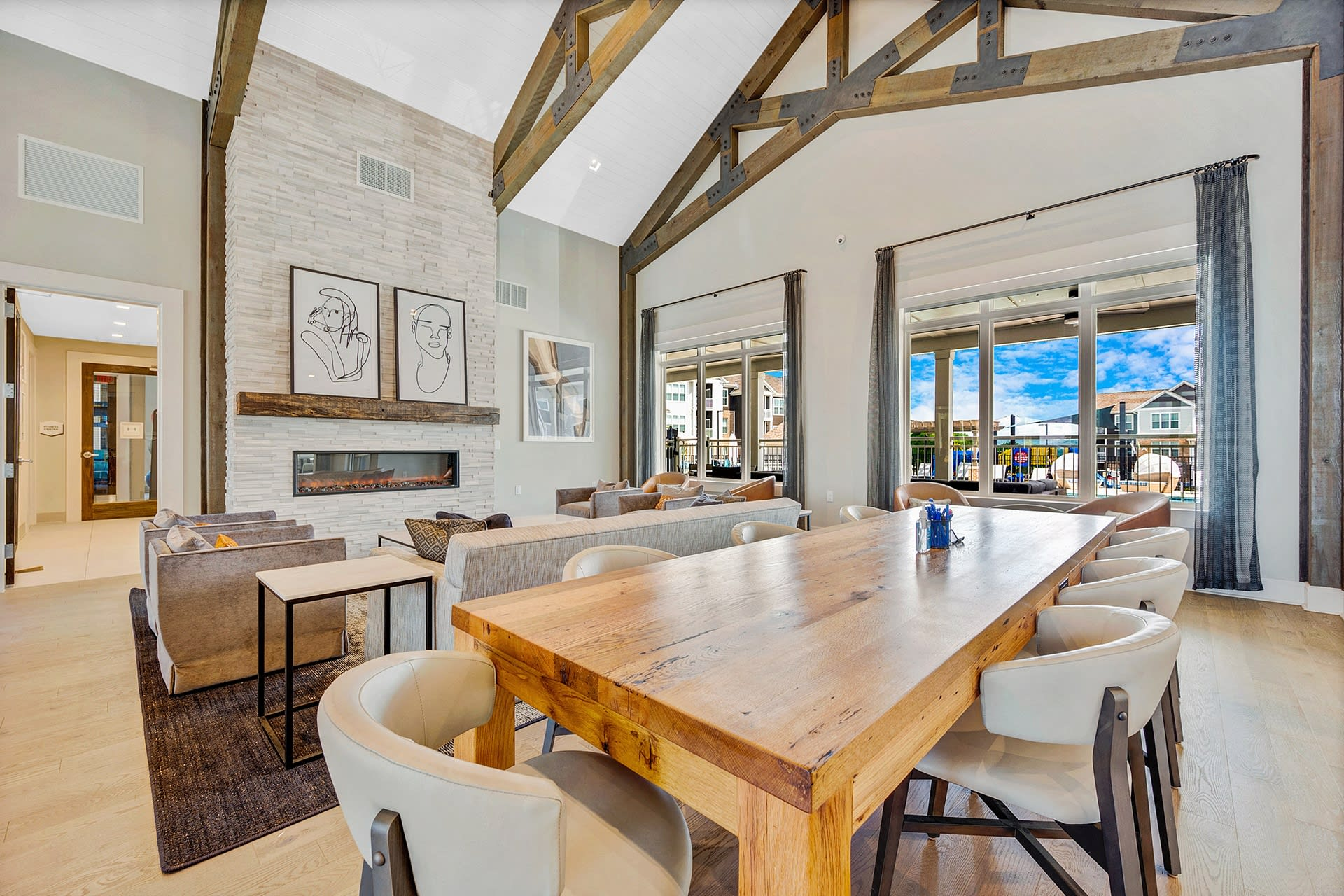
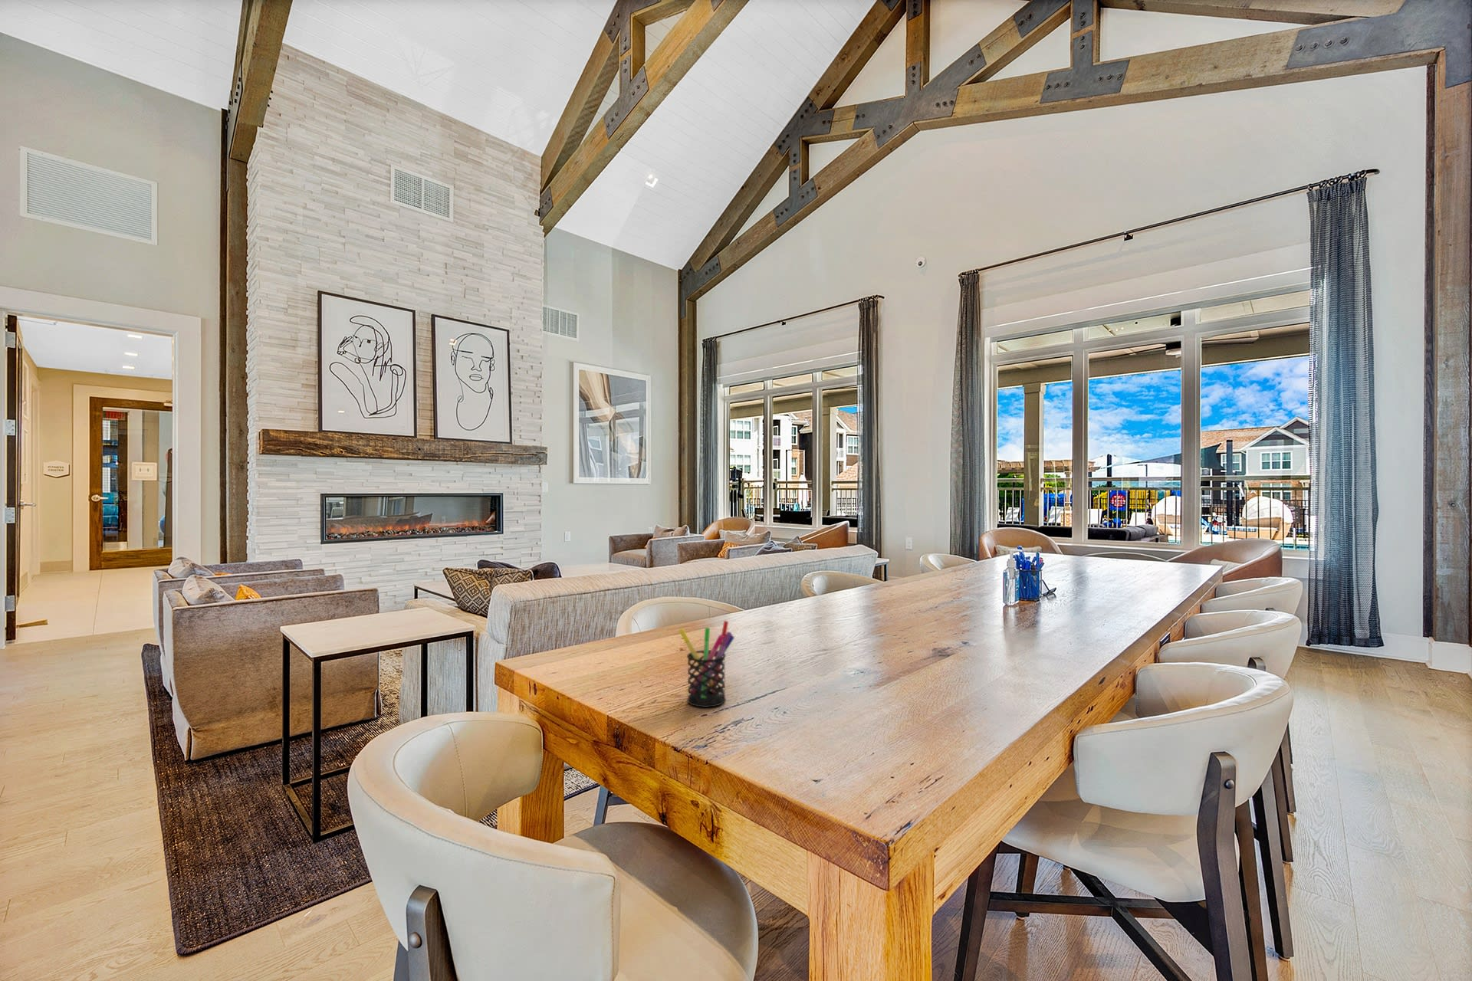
+ pen holder (709, 659)
